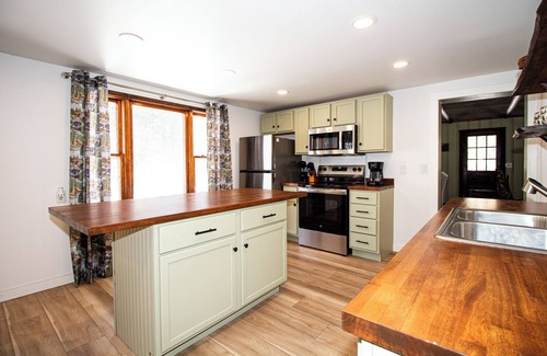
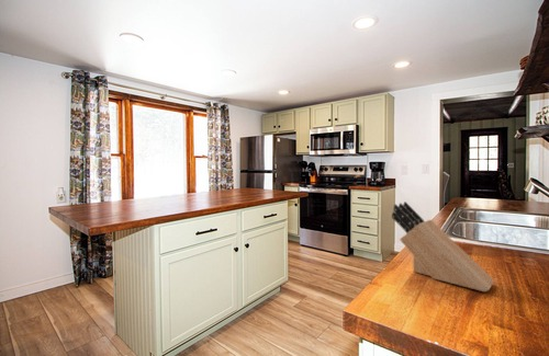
+ knife block (436, 239)
